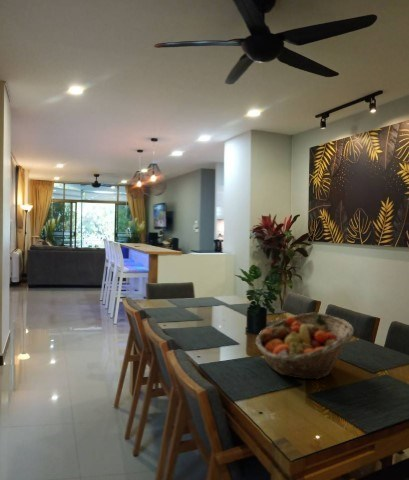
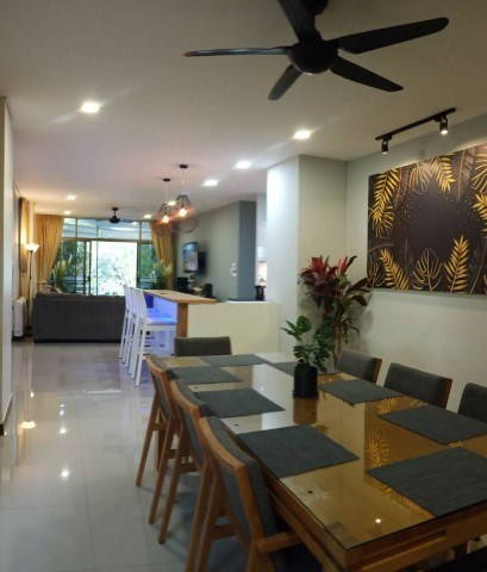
- fruit basket (302, 342)
